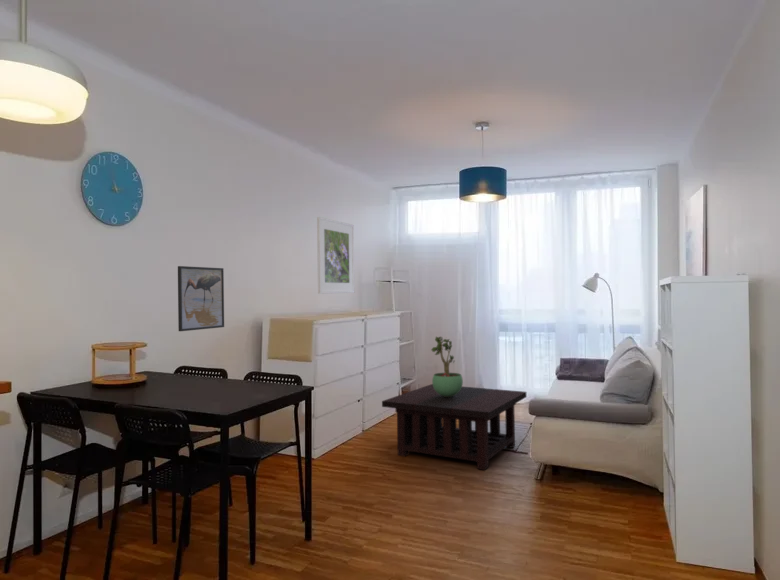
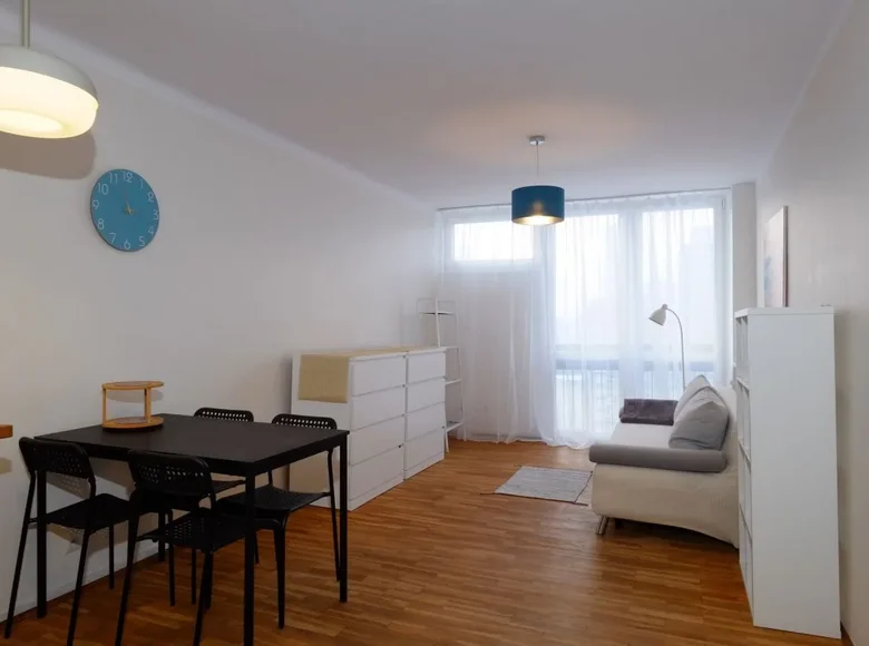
- potted plant (446, 366)
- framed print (336, 257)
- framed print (202, 298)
- coffee table (455, 423)
